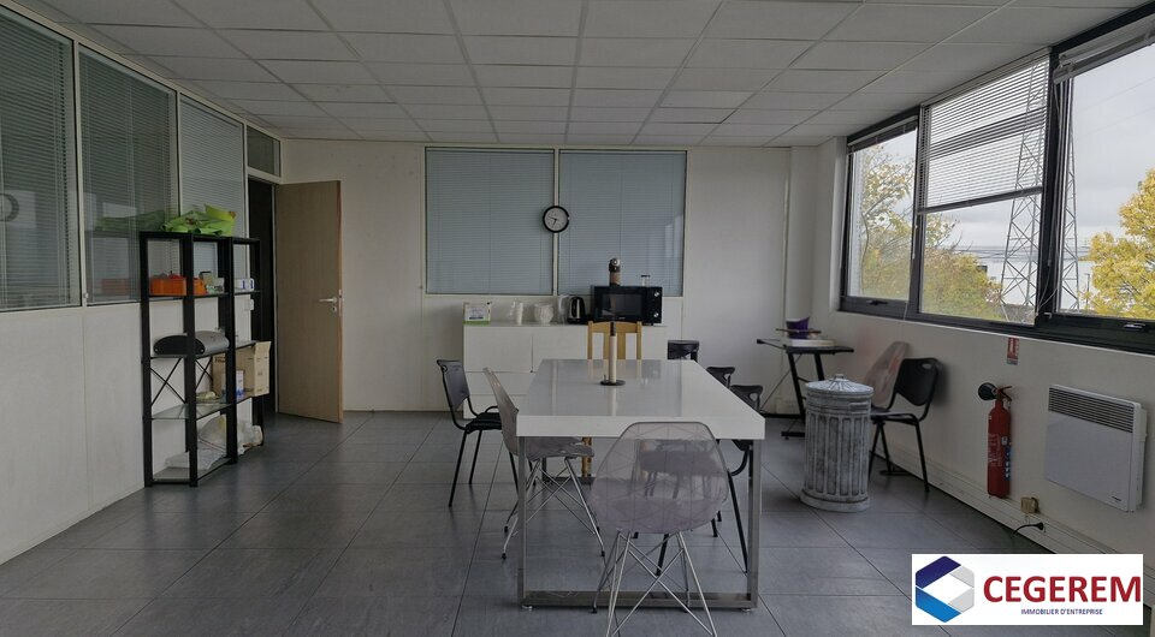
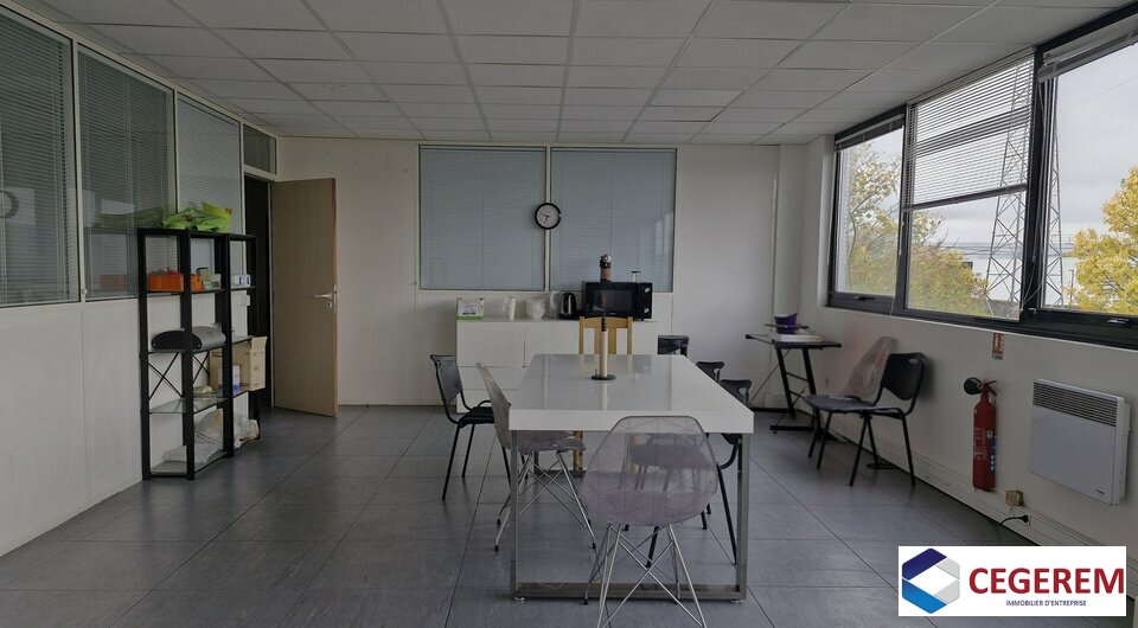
- trash can (836, 437)
